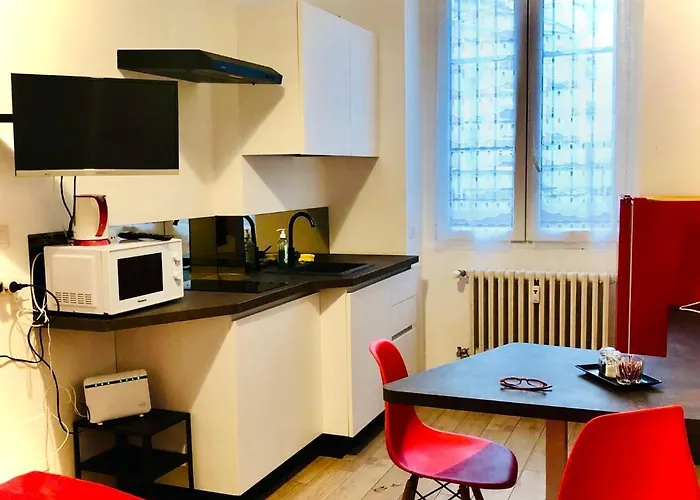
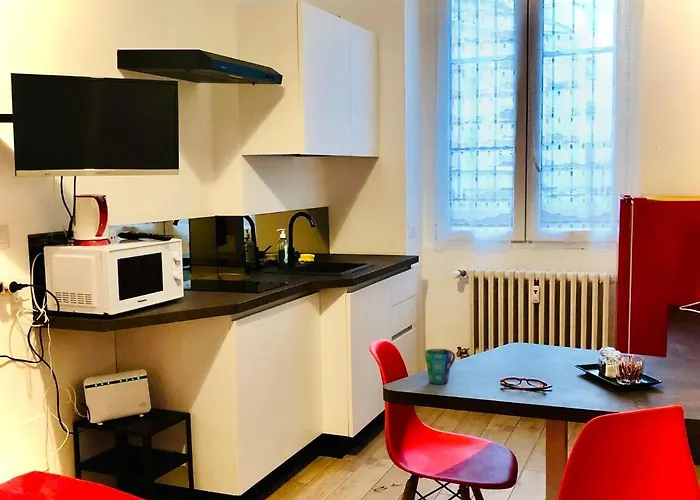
+ cup (441, 366)
